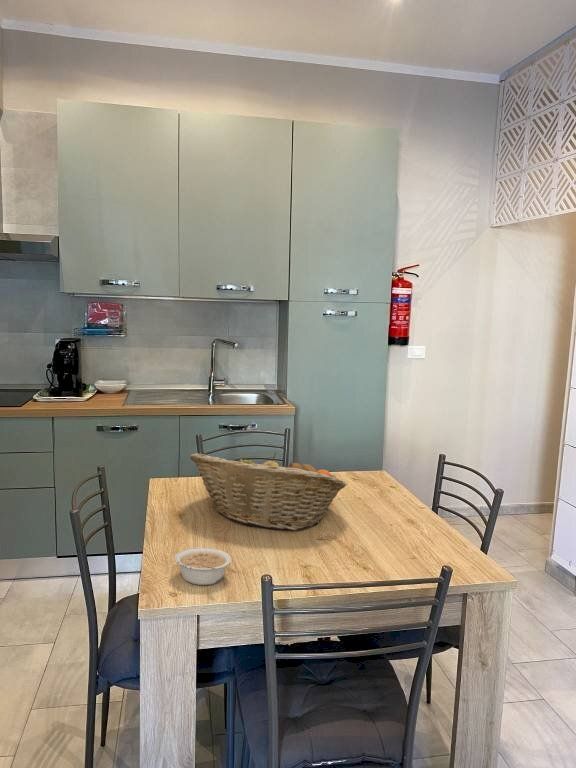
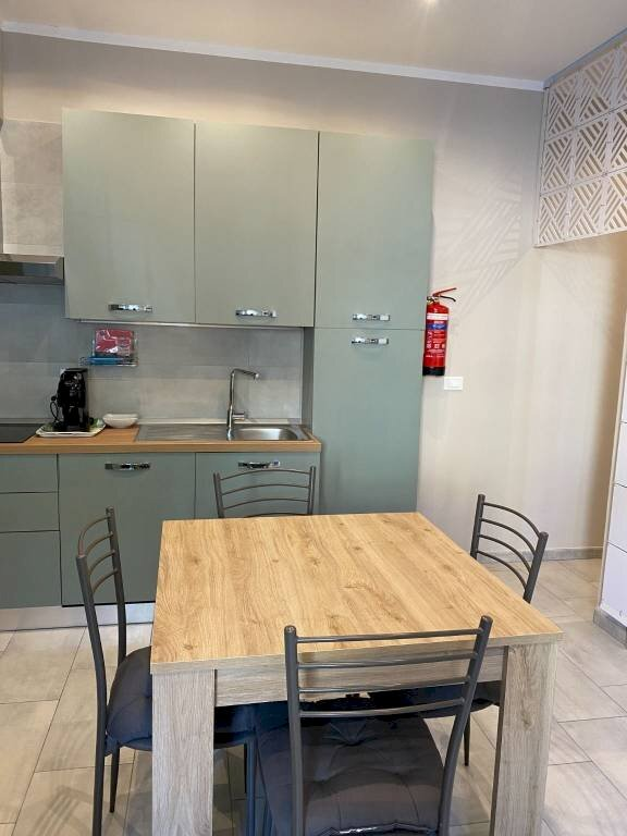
- fruit basket (266, 482)
- legume (204, 566)
